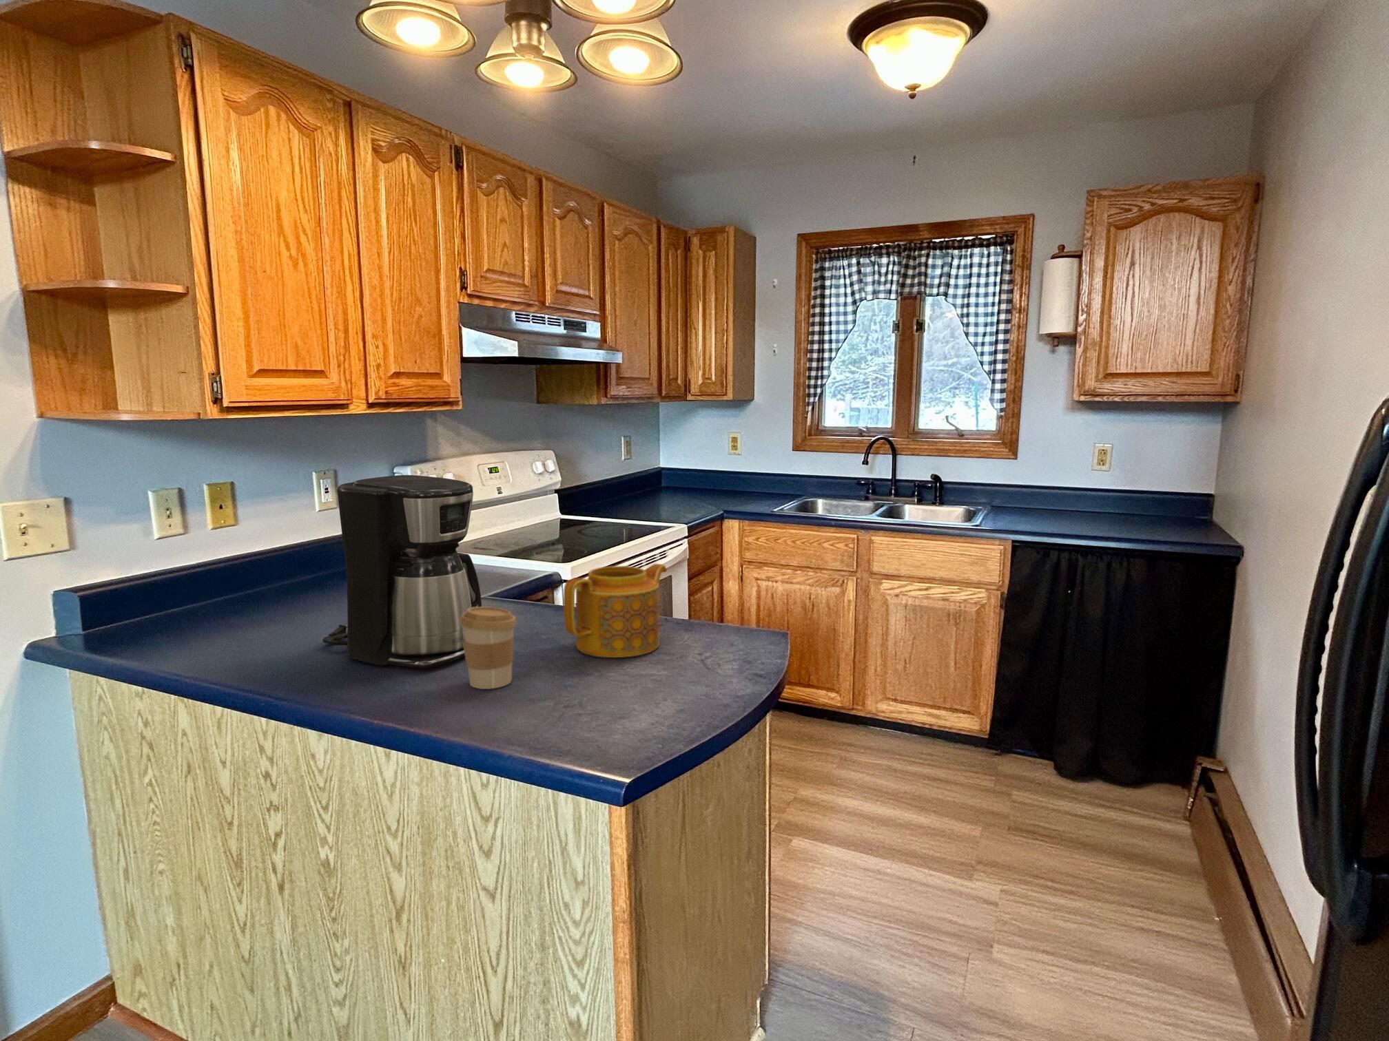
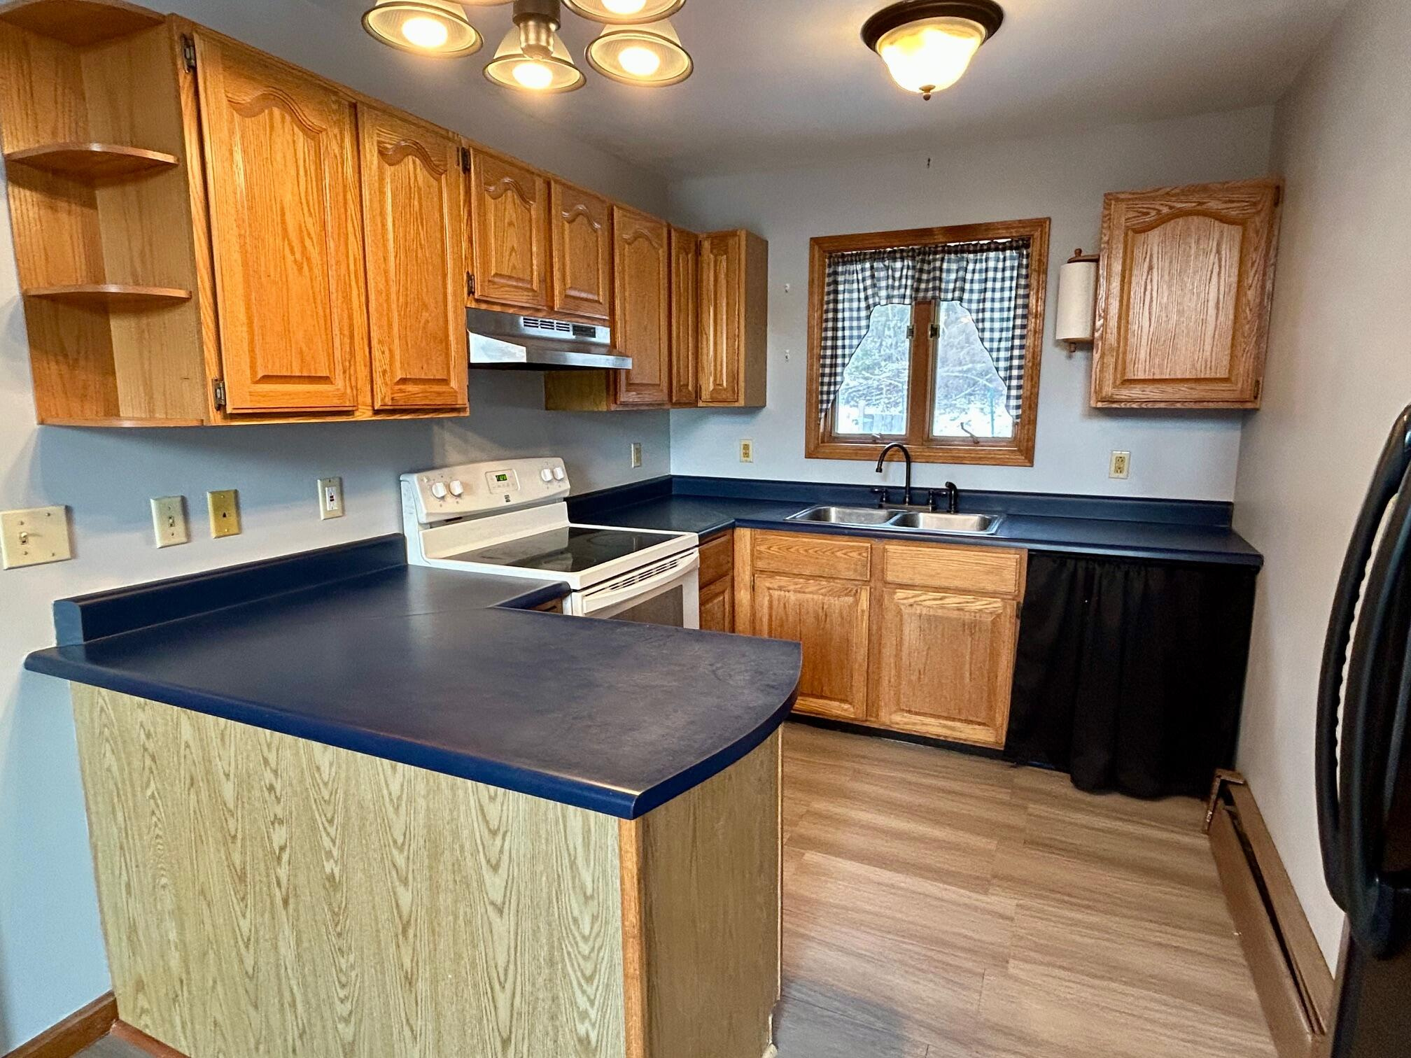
- coffee maker (409, 562)
- teapot (619, 607)
- coffee cup (489, 645)
